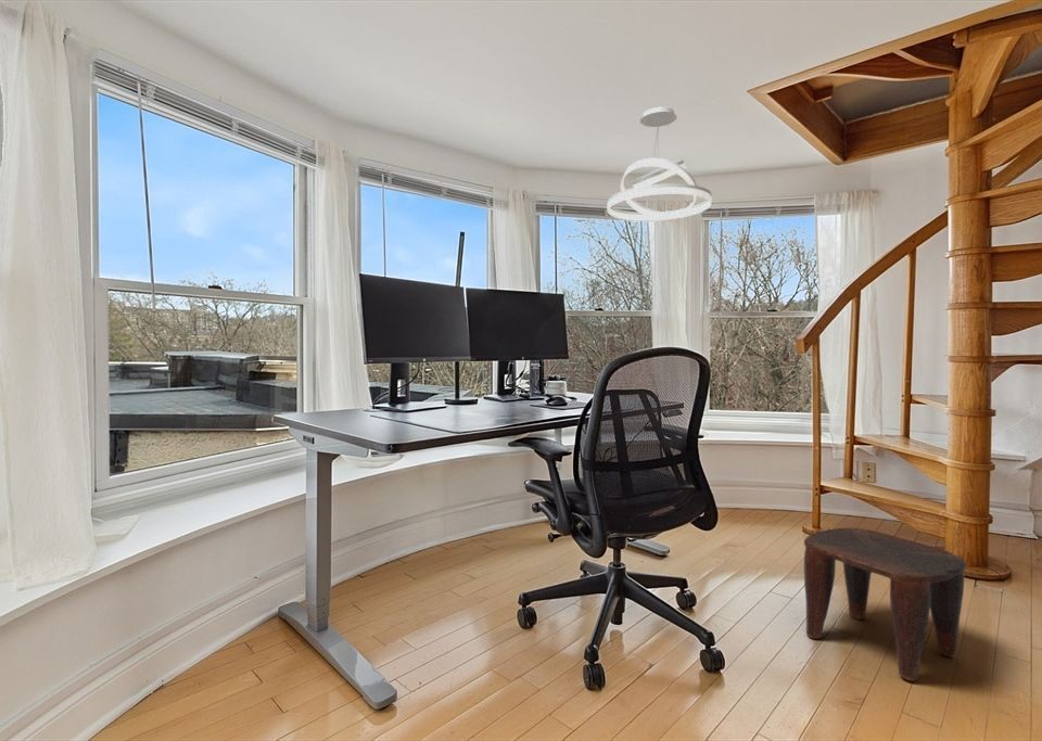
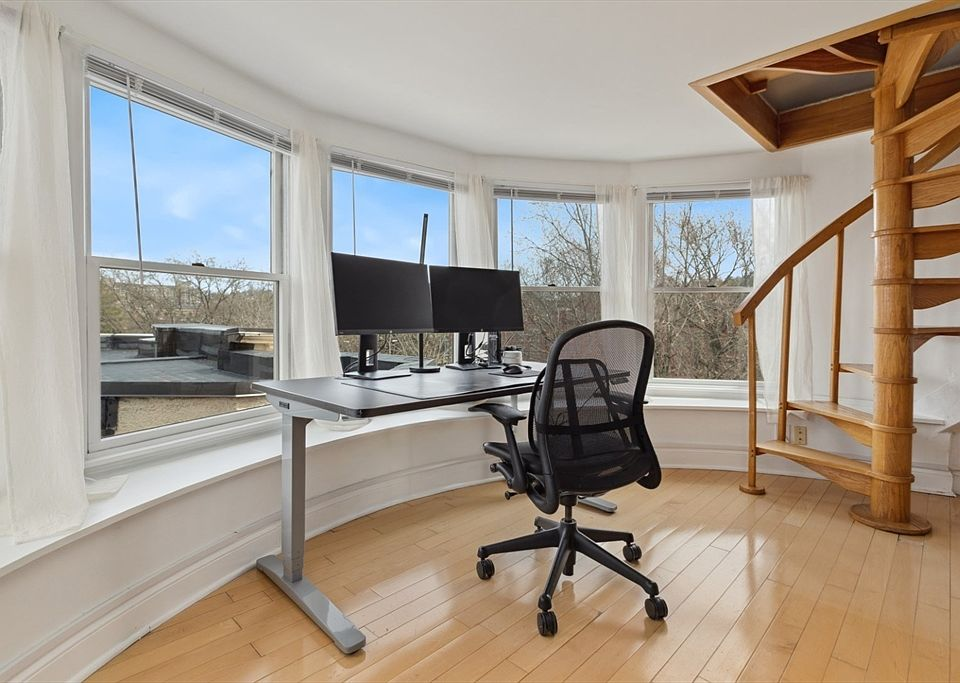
- stool (867, 595)
- pendant light (658, 164)
